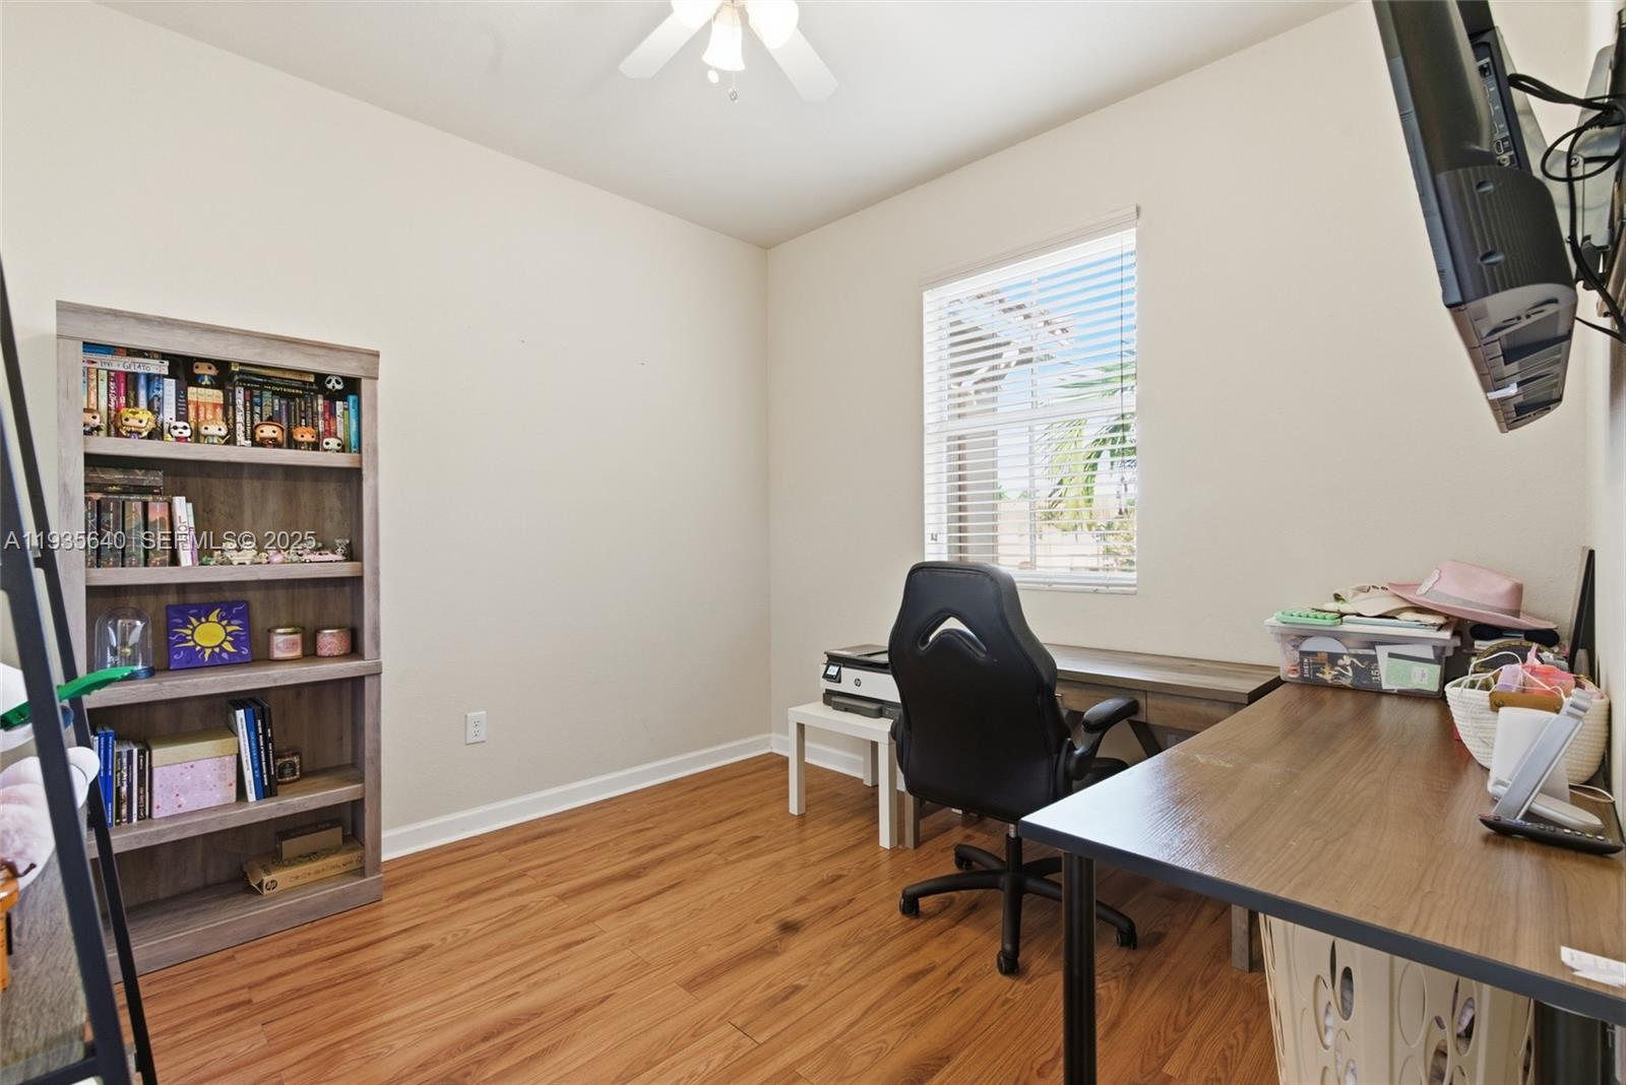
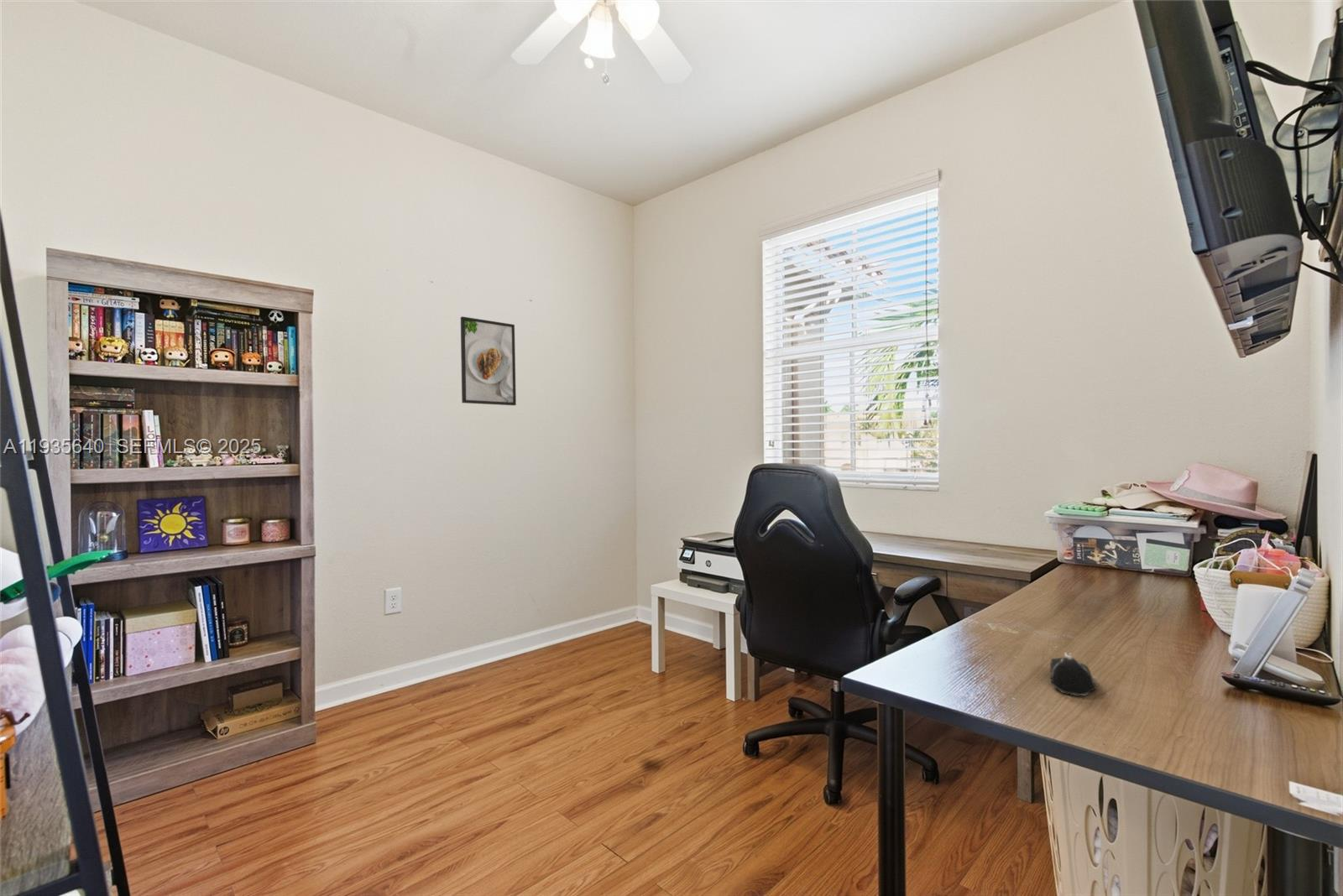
+ computer mouse (1069, 663)
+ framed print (489, 362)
